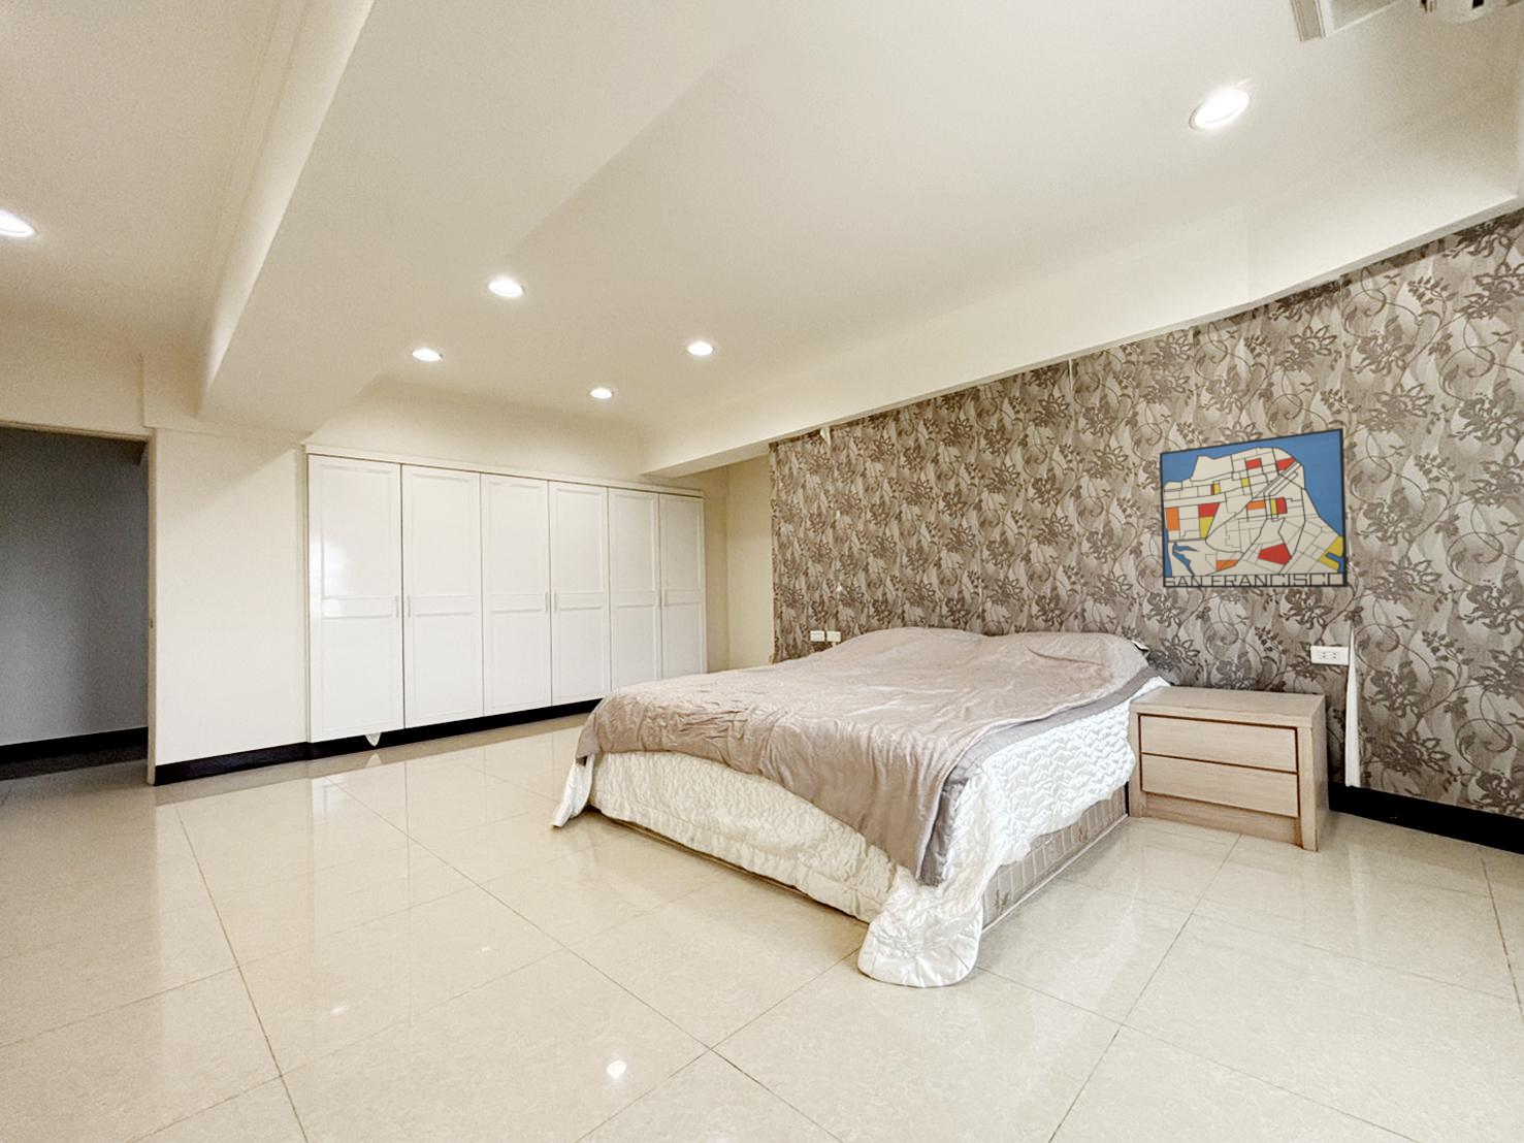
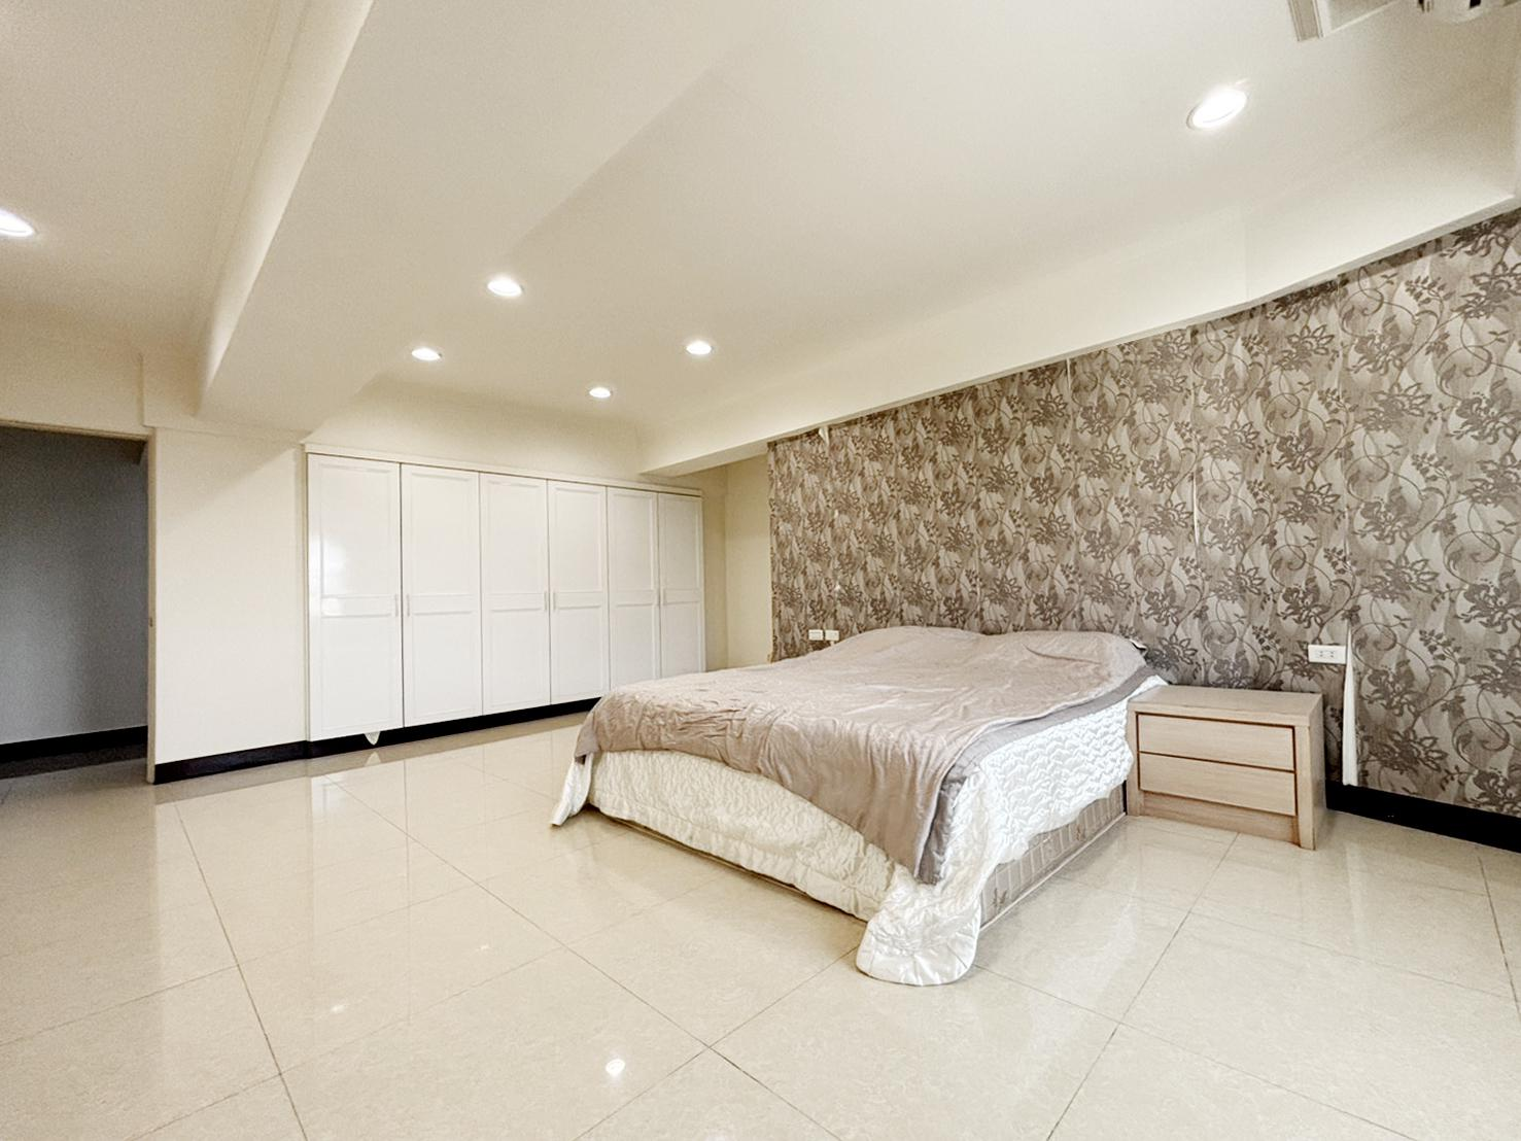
- wall art (1245, 514)
